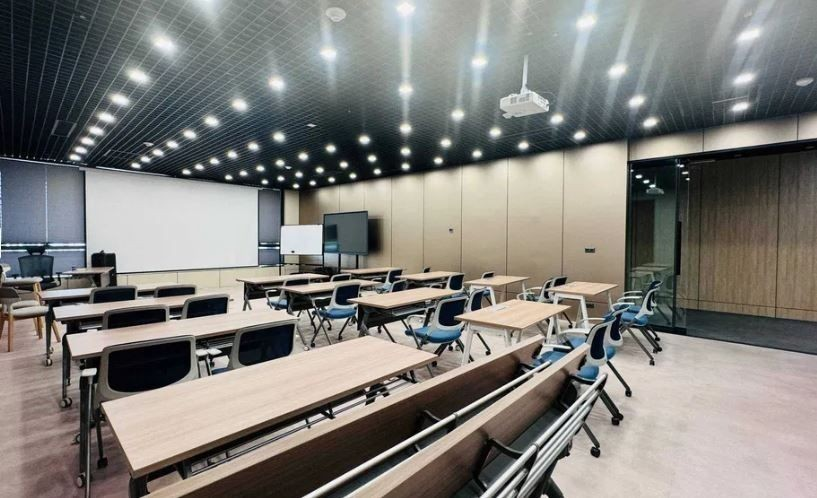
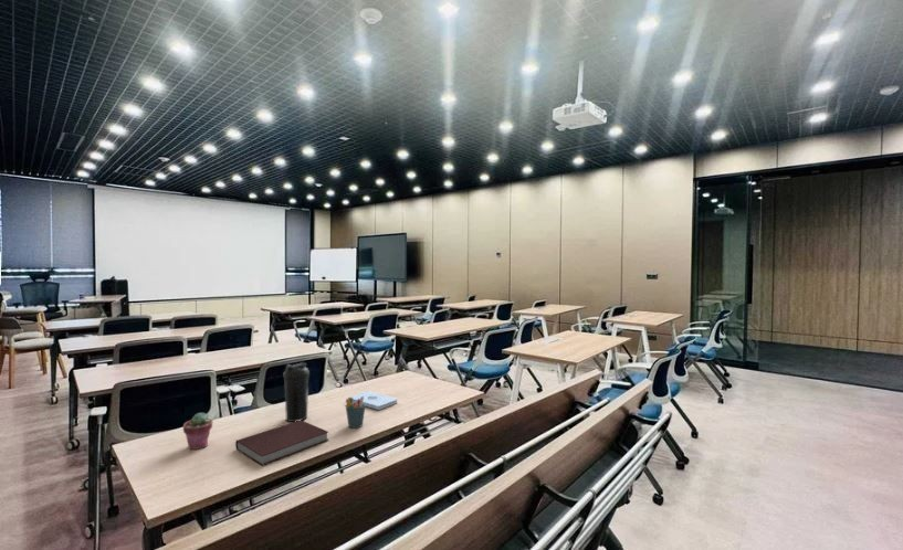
+ potted succulent (198, 429)
+ water bottle (296, 391)
+ notepad (372, 400)
+ pen holder (355, 410)
+ notebook (283, 440)
